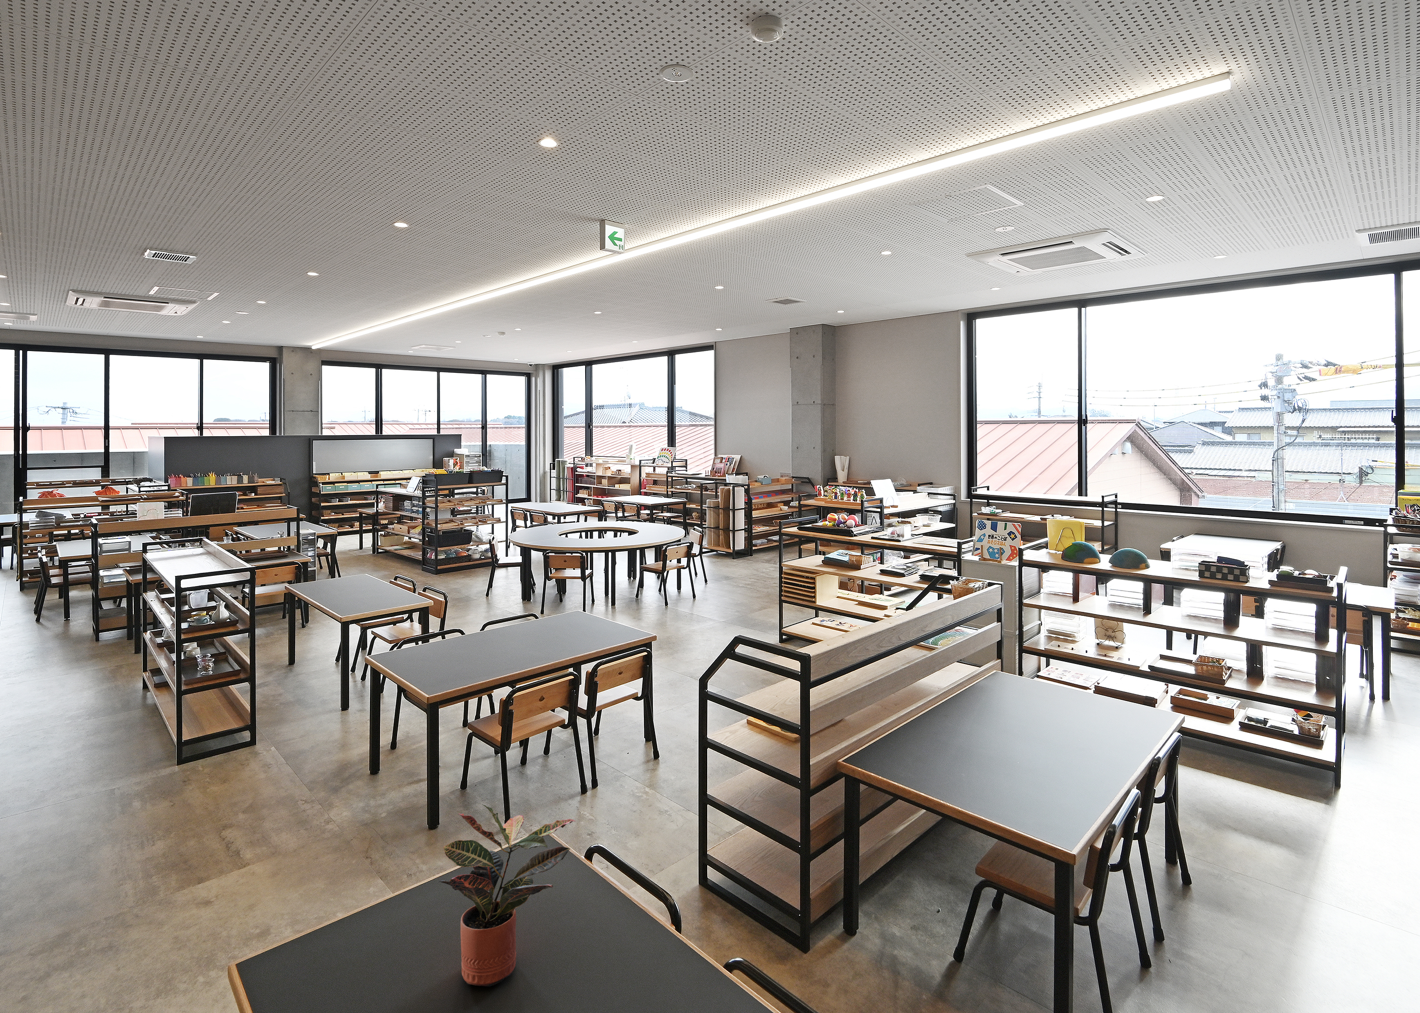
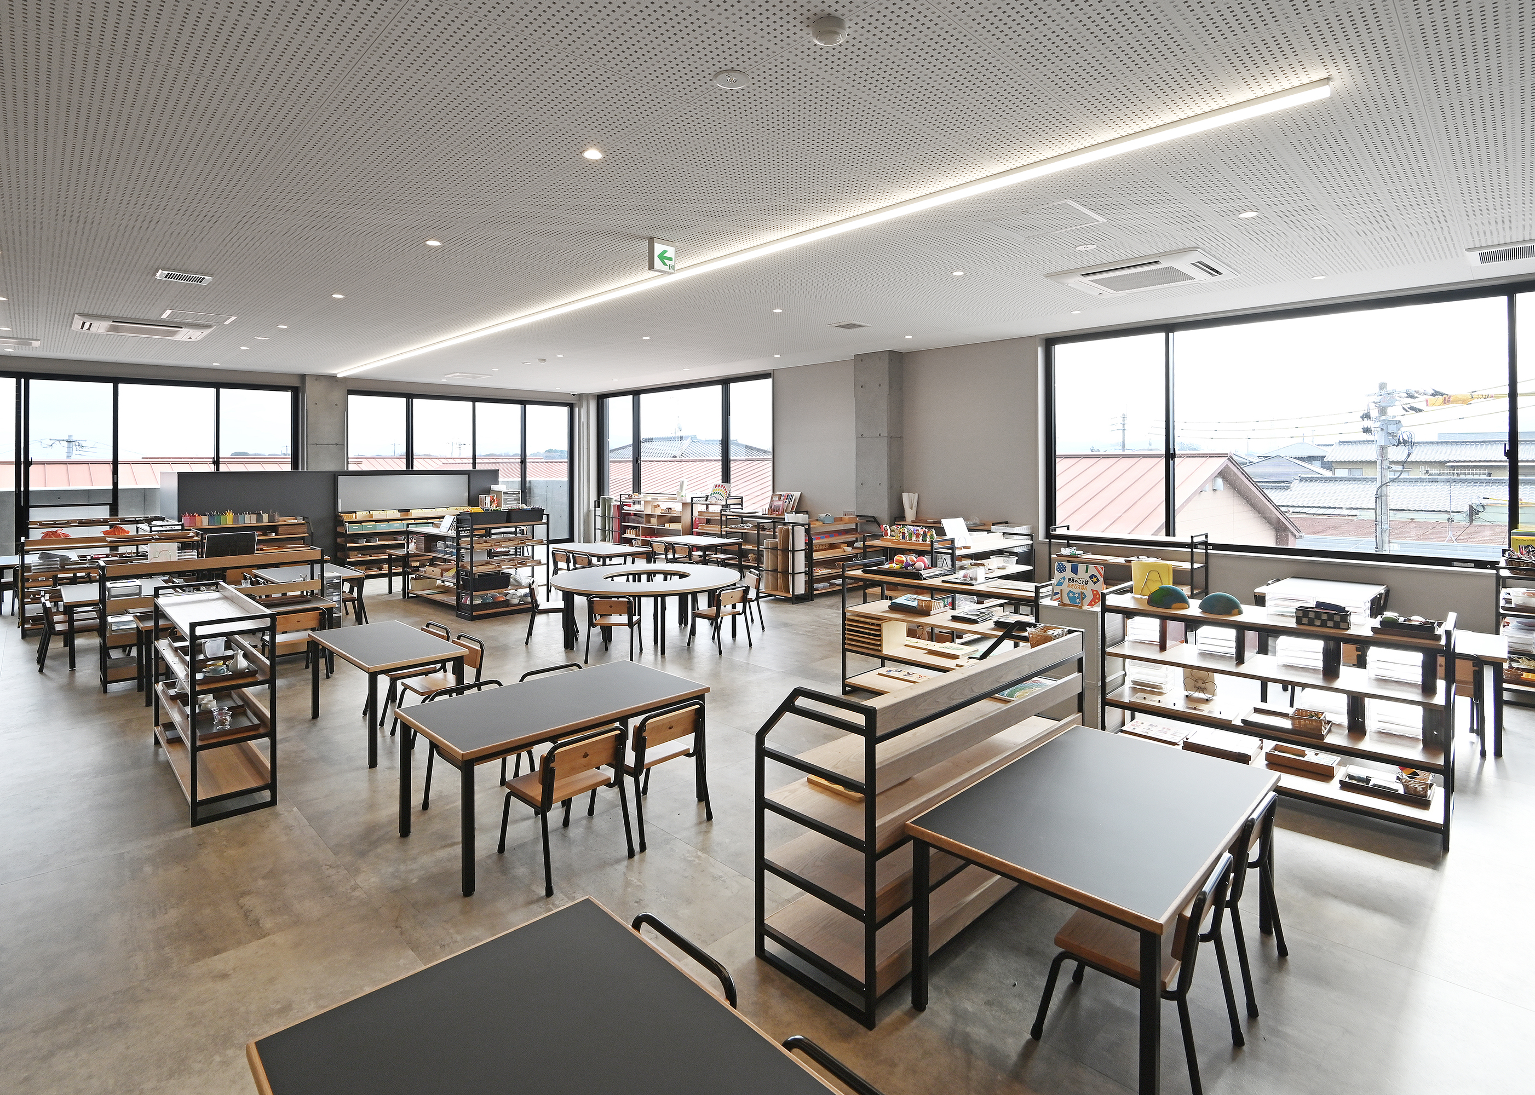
- potted plant (507, 881)
